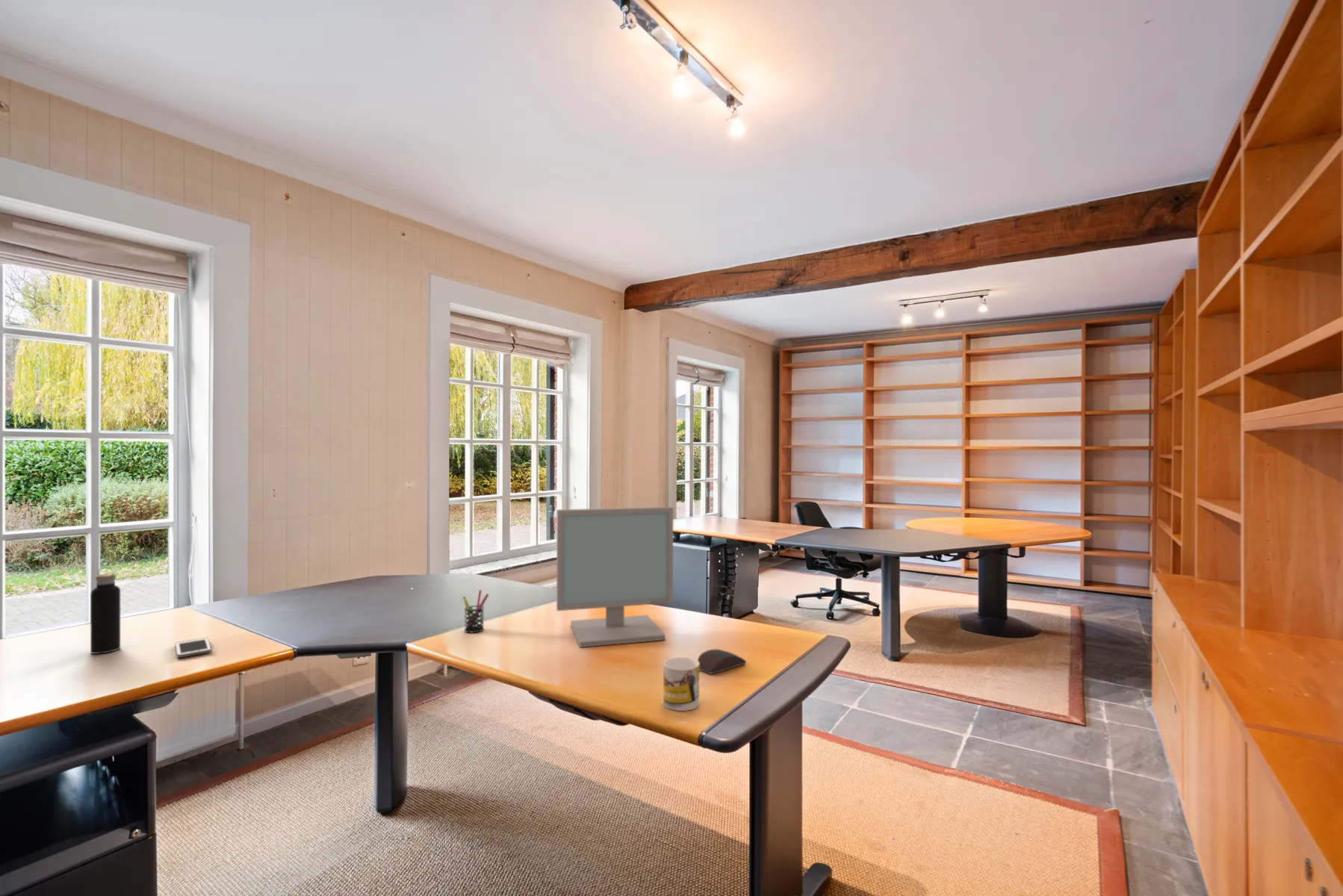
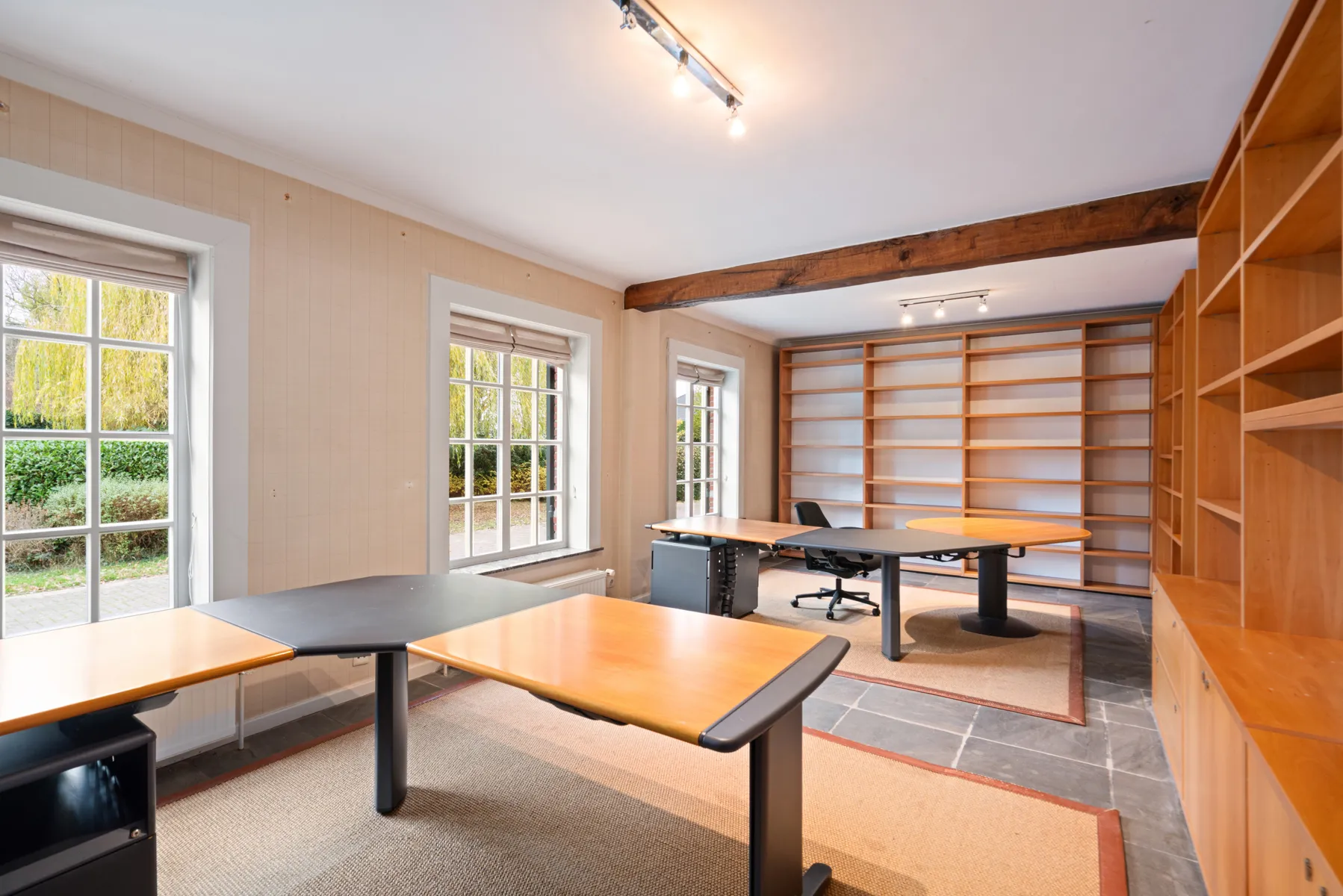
- computer monitor (616, 570)
- water bottle (105, 609)
- pen holder (473, 610)
- mug (683, 680)
- computer mouse (721, 659)
- cell phone (193, 647)
